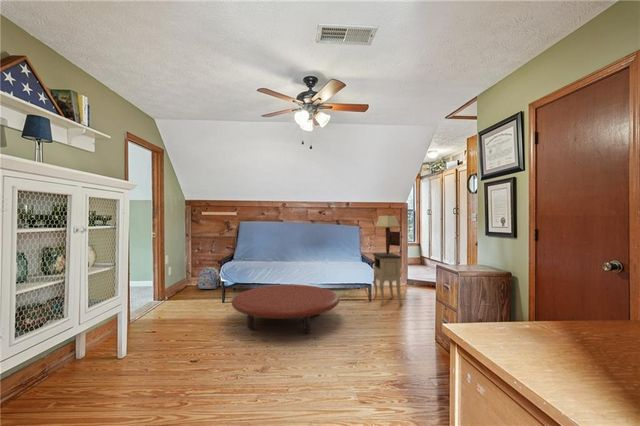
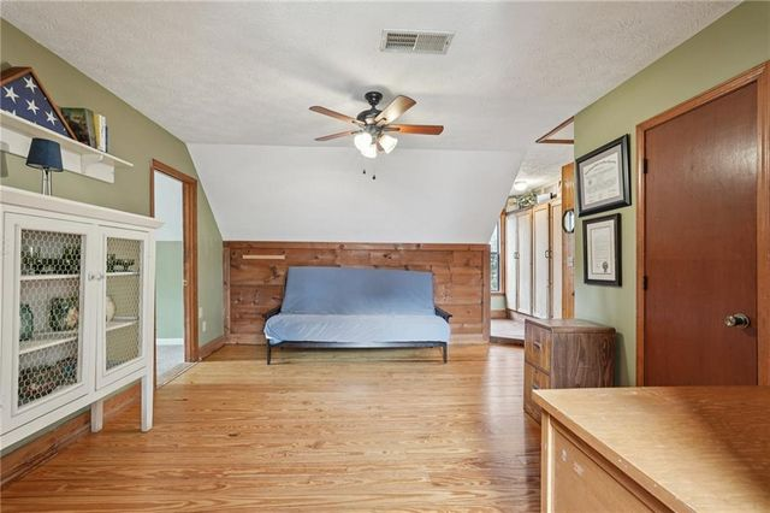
- coffee table (286, 307)
- nightstand (386, 277)
- lampshade (388, 234)
- backpack (208, 278)
